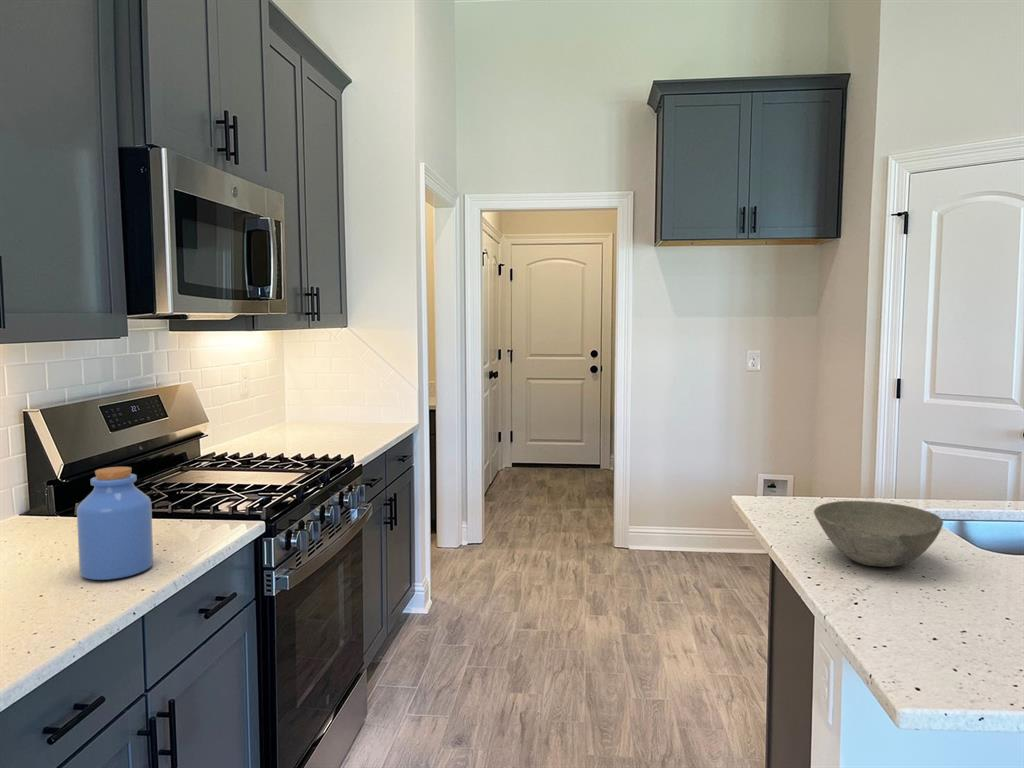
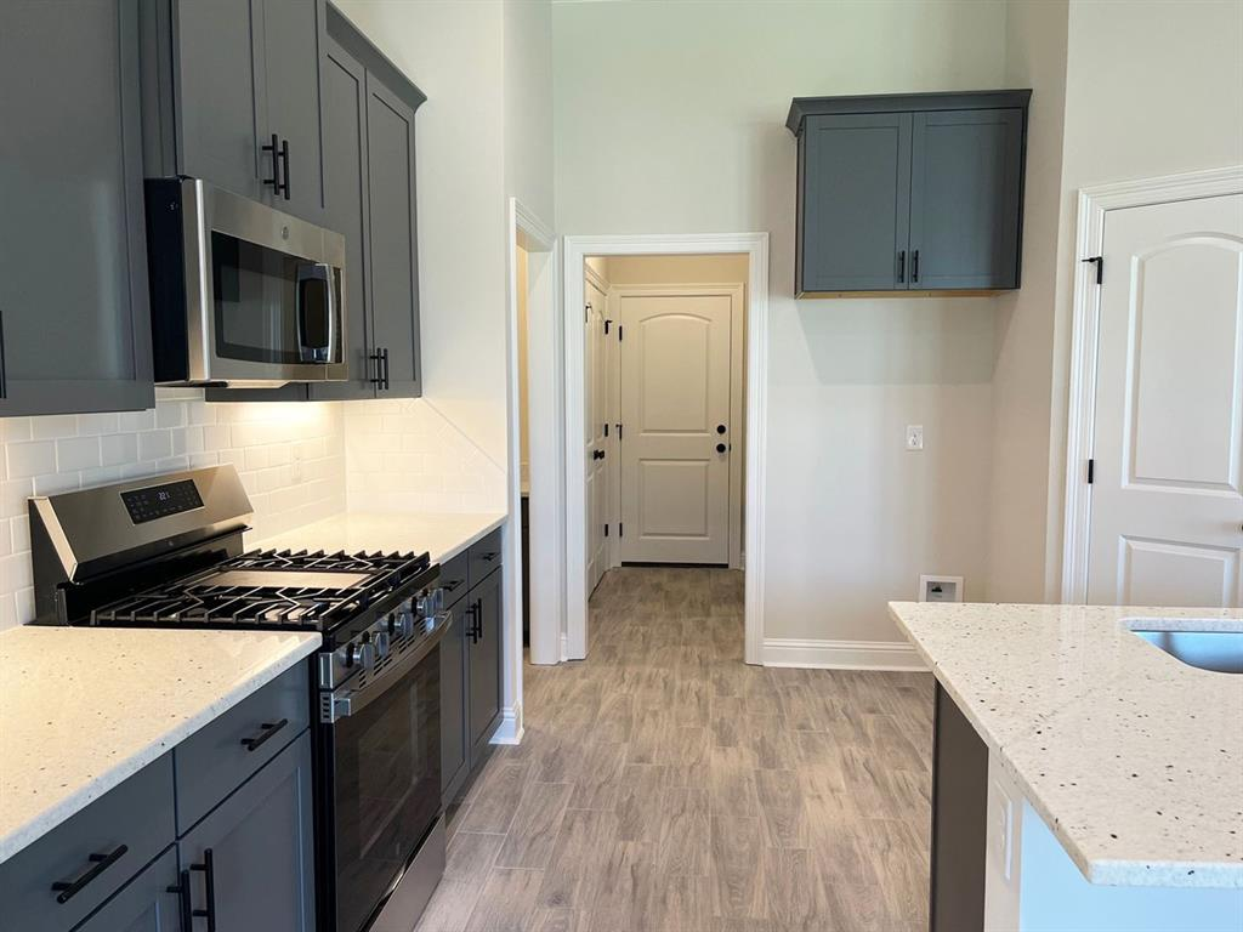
- jar (115, 519)
- bowl (873, 537)
